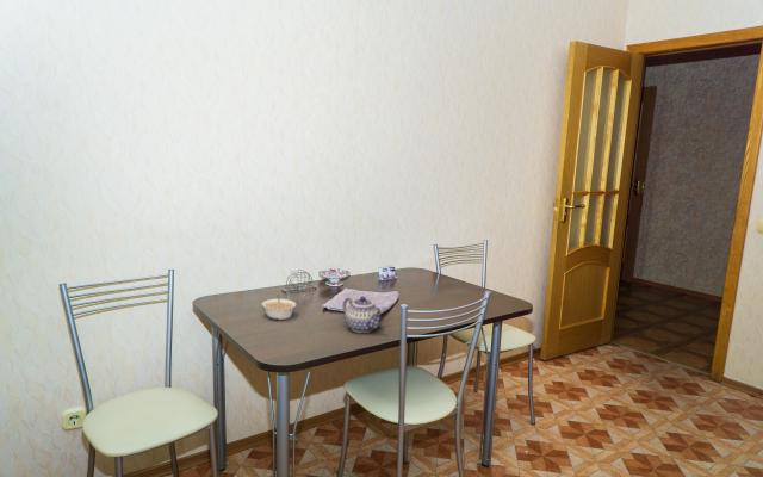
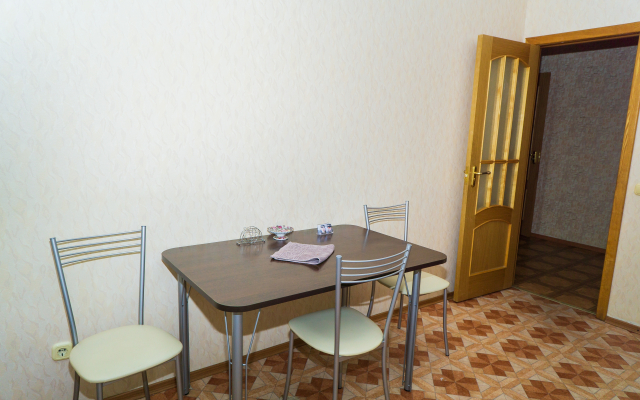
- legume (278, 308)
- teapot (361, 312)
